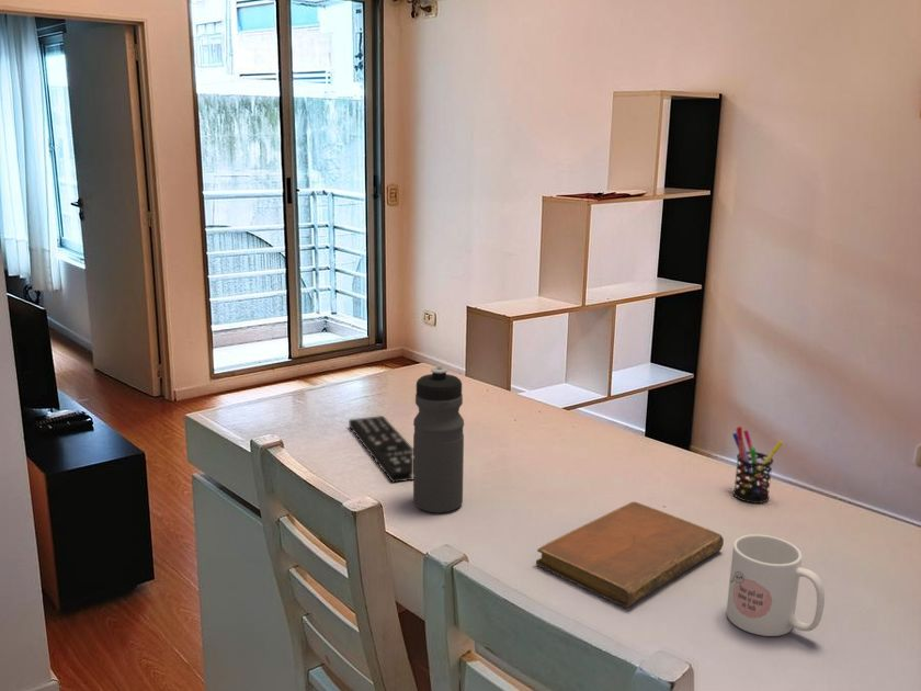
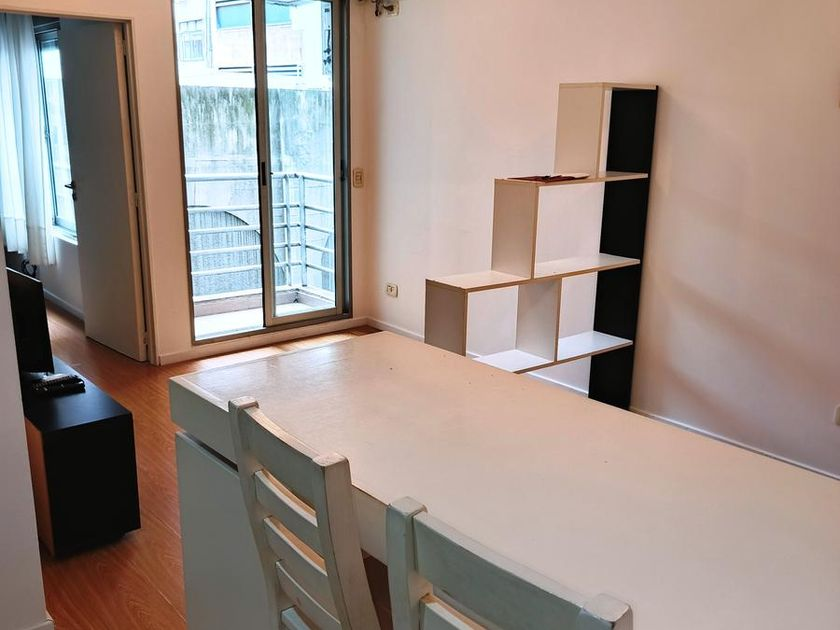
- water bottle (439, 437)
- pen holder (751, 464)
- mug (776, 589)
- notebook (632, 548)
- remote control (387, 445)
